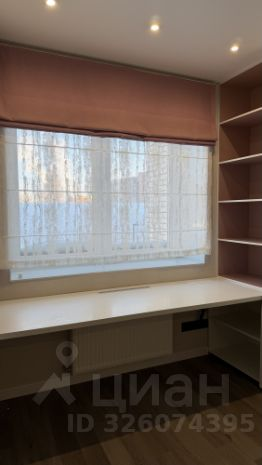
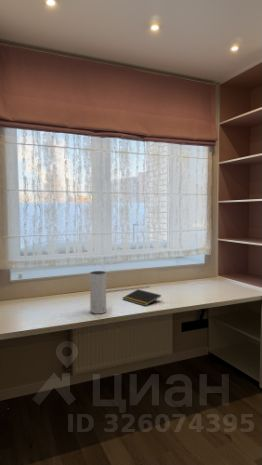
+ notepad (141, 297)
+ speaker (98, 291)
